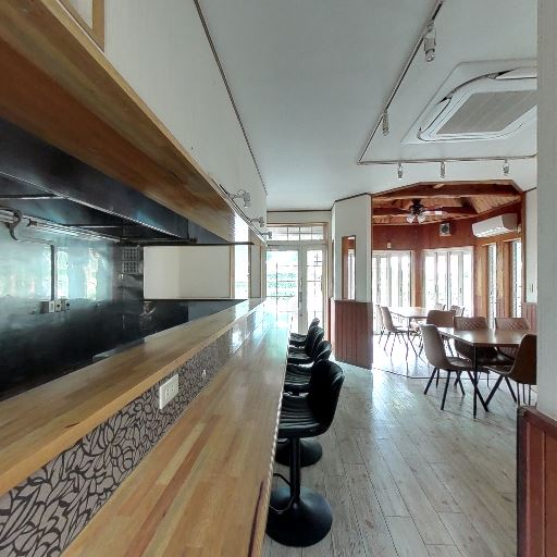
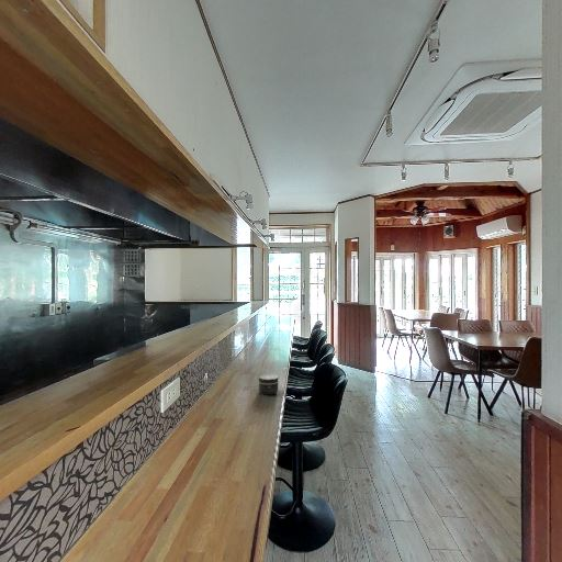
+ jar (268, 384)
